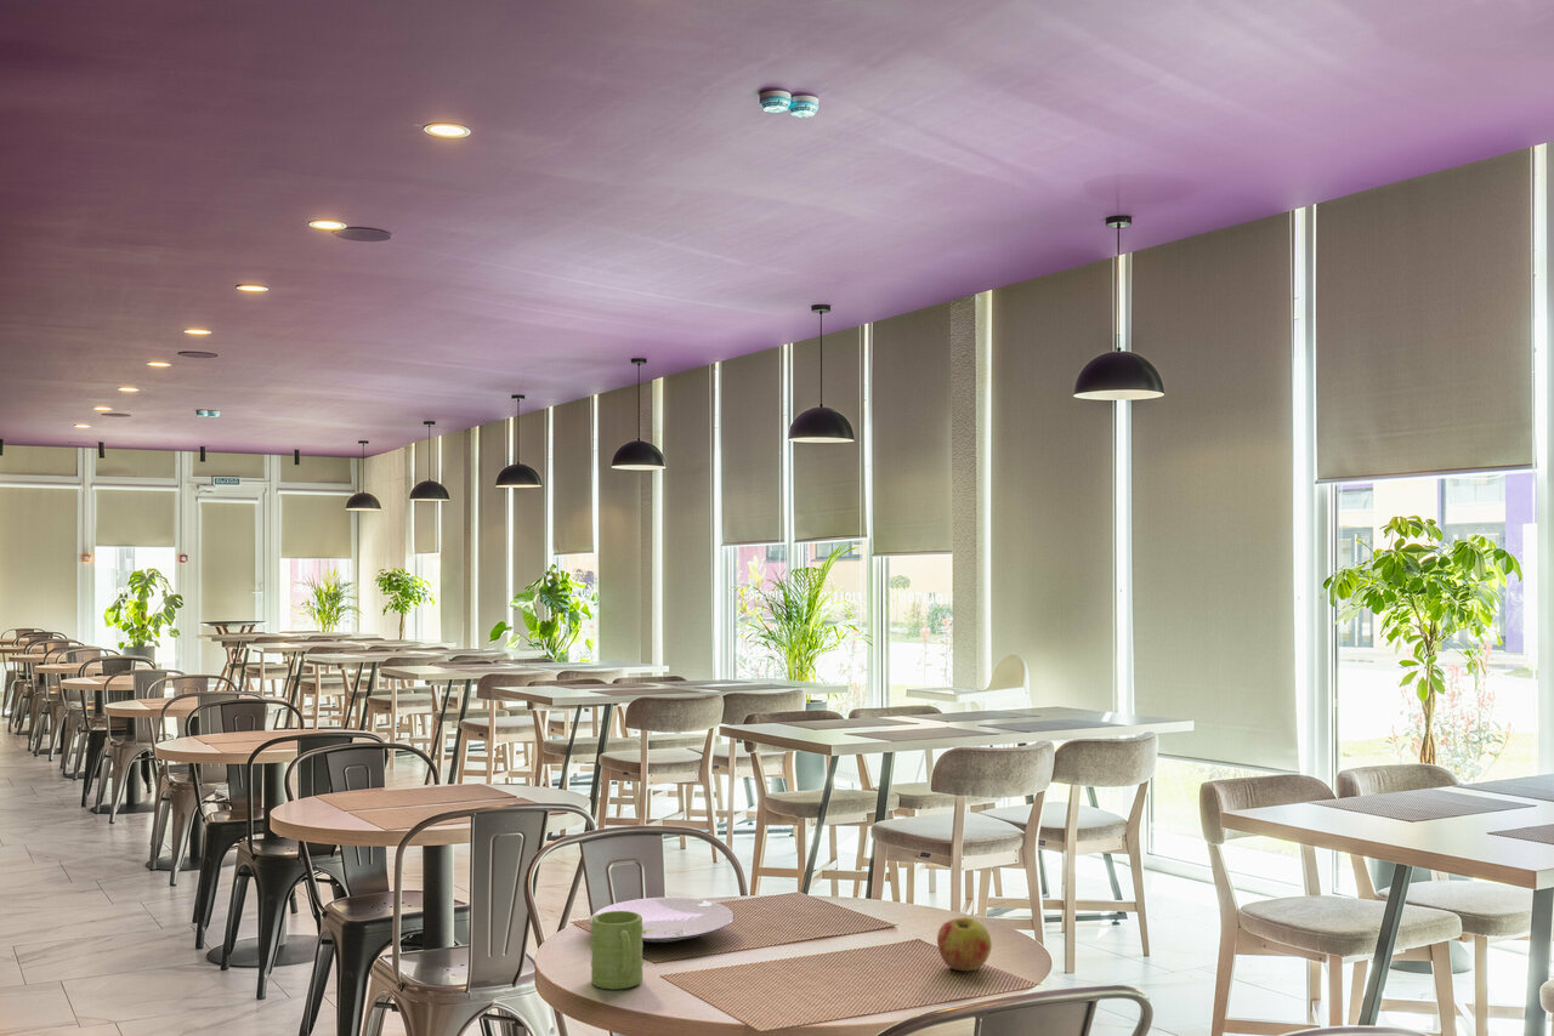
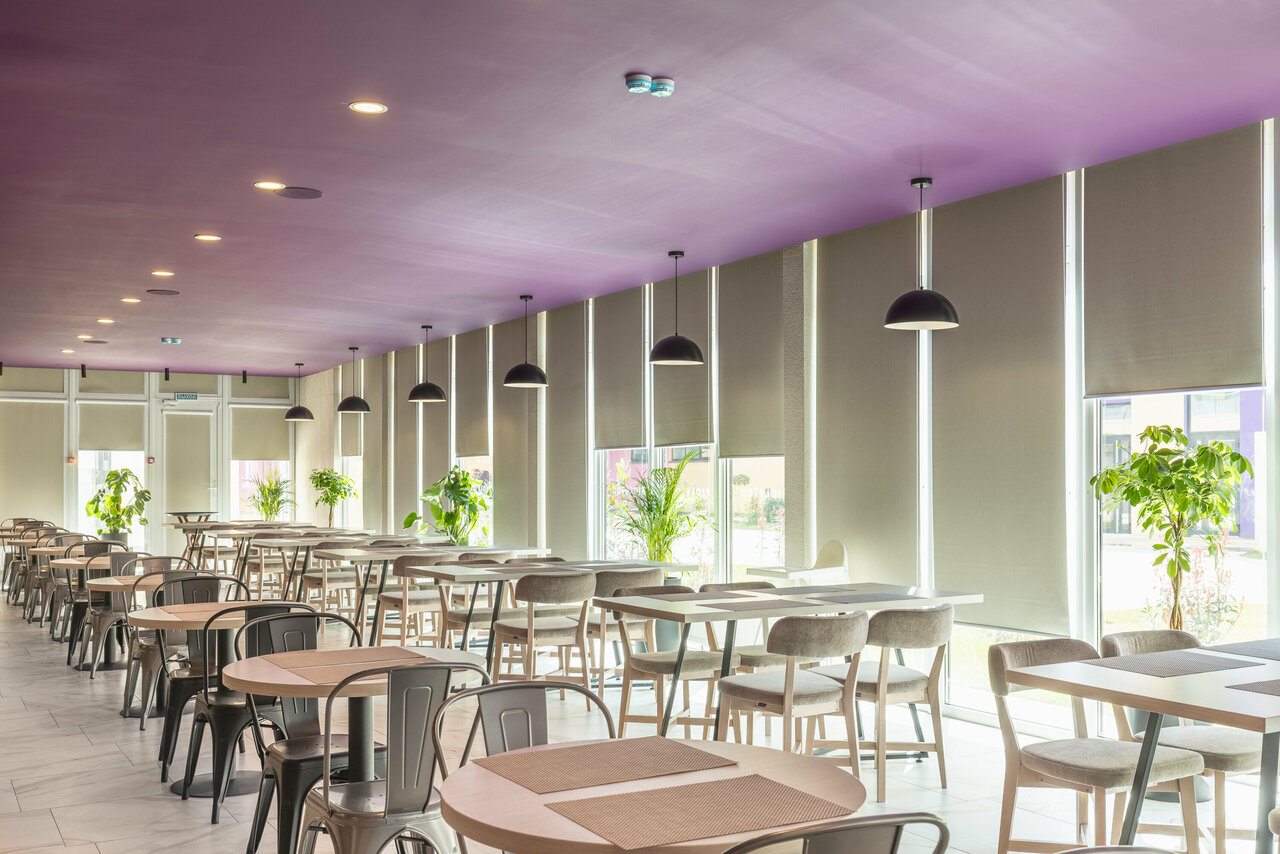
- plate (662, 926)
- mug (619, 952)
- apple (964, 944)
